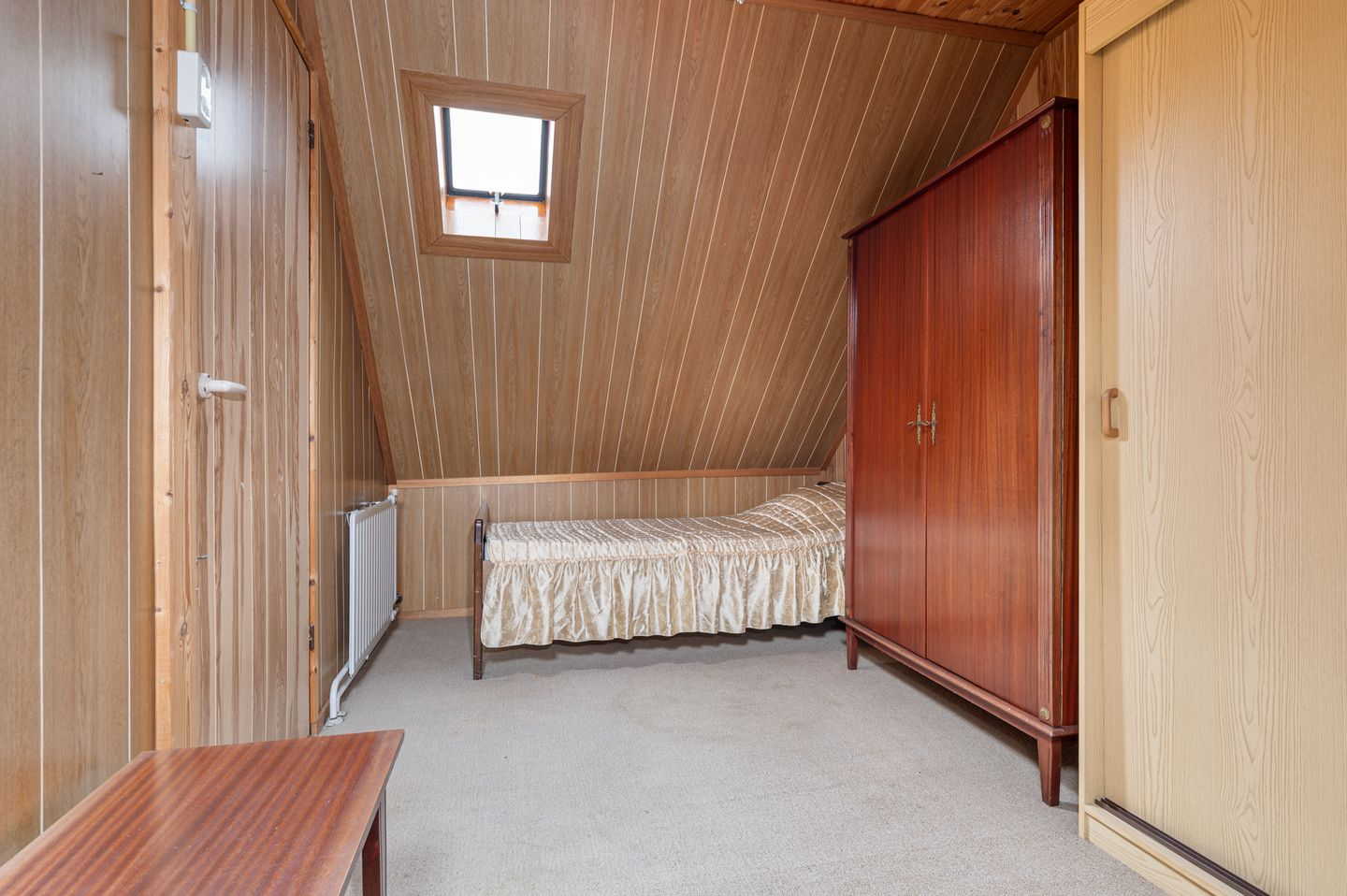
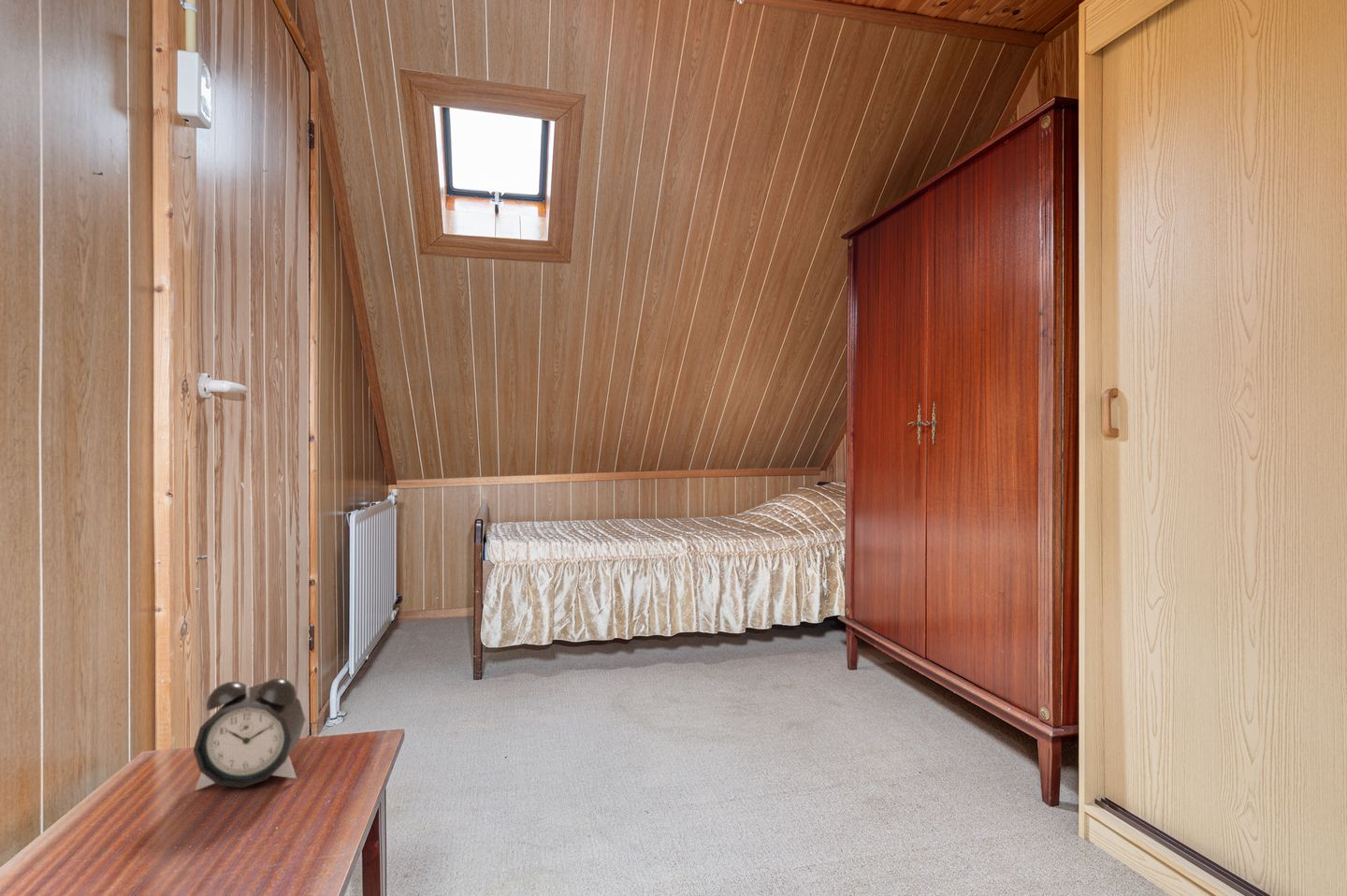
+ alarm clock (251, 730)
